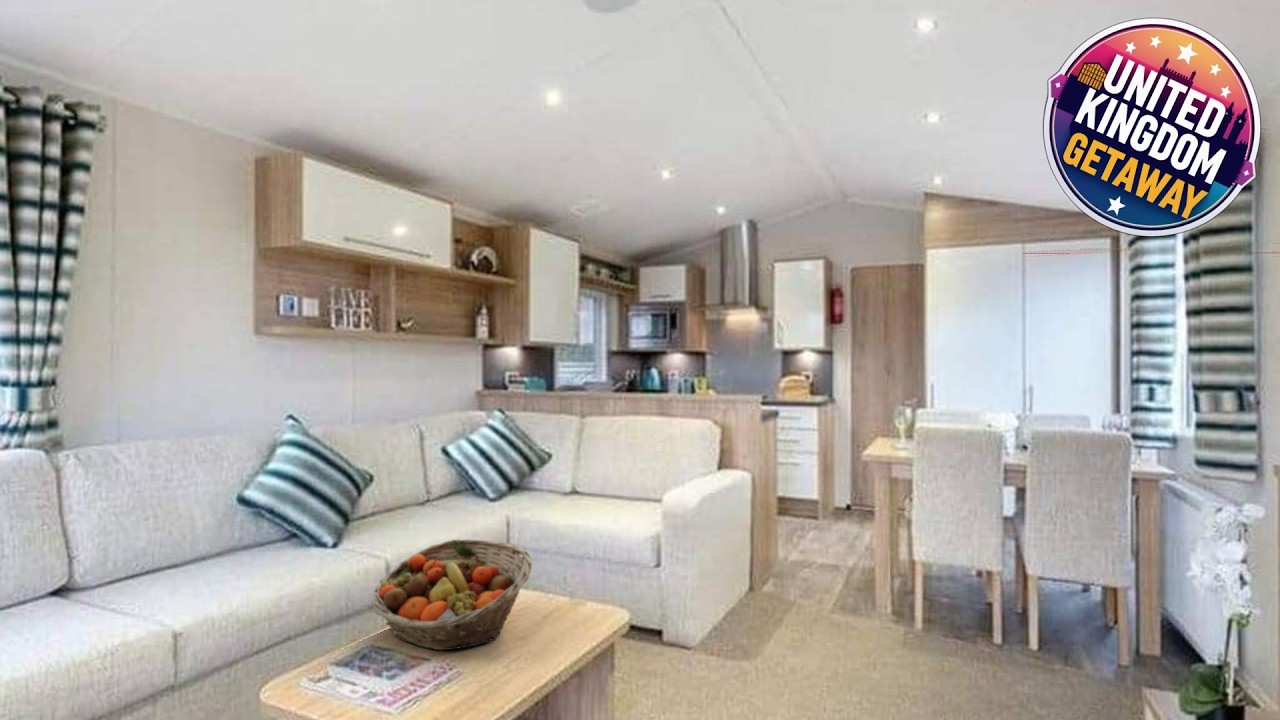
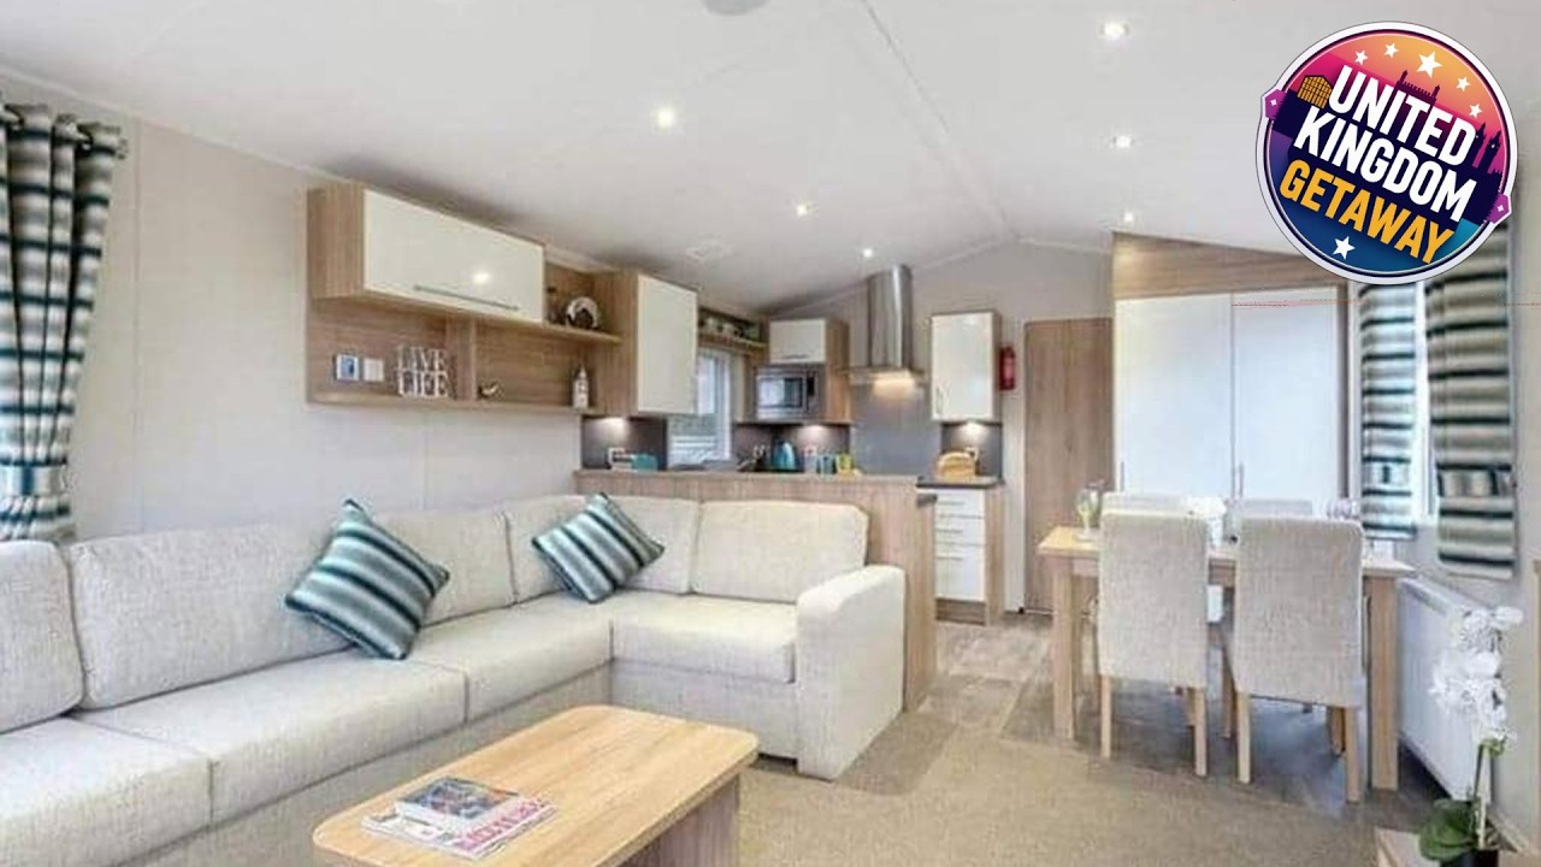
- fruit basket (453, 591)
